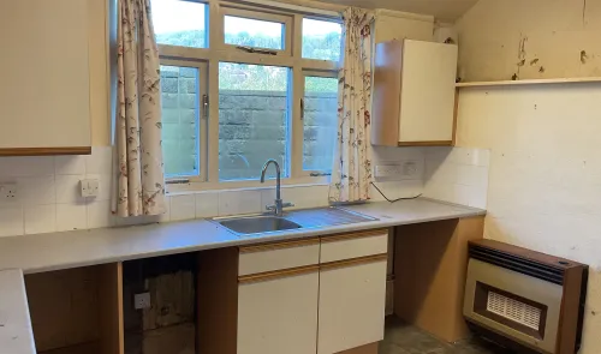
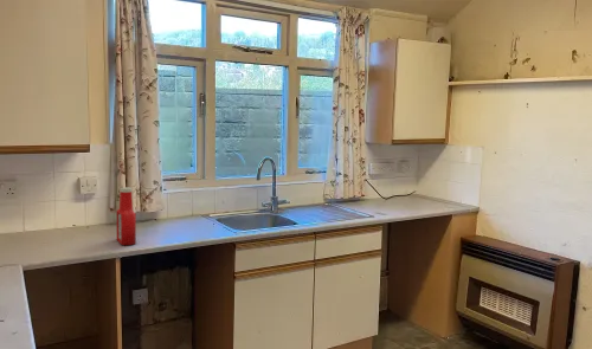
+ soap bottle (126, 214)
